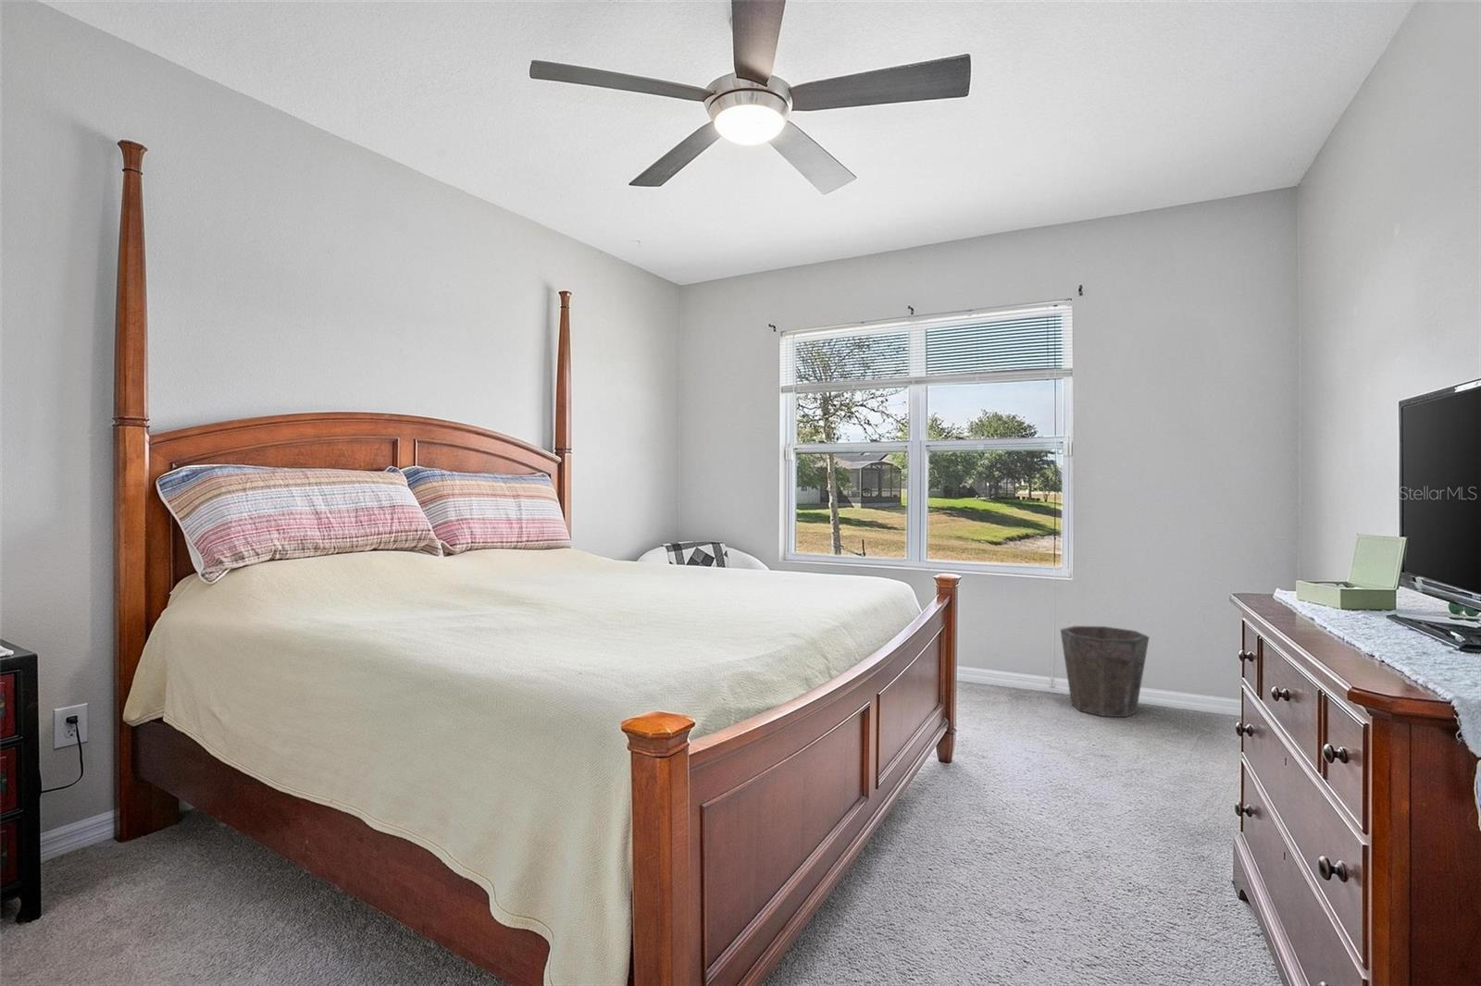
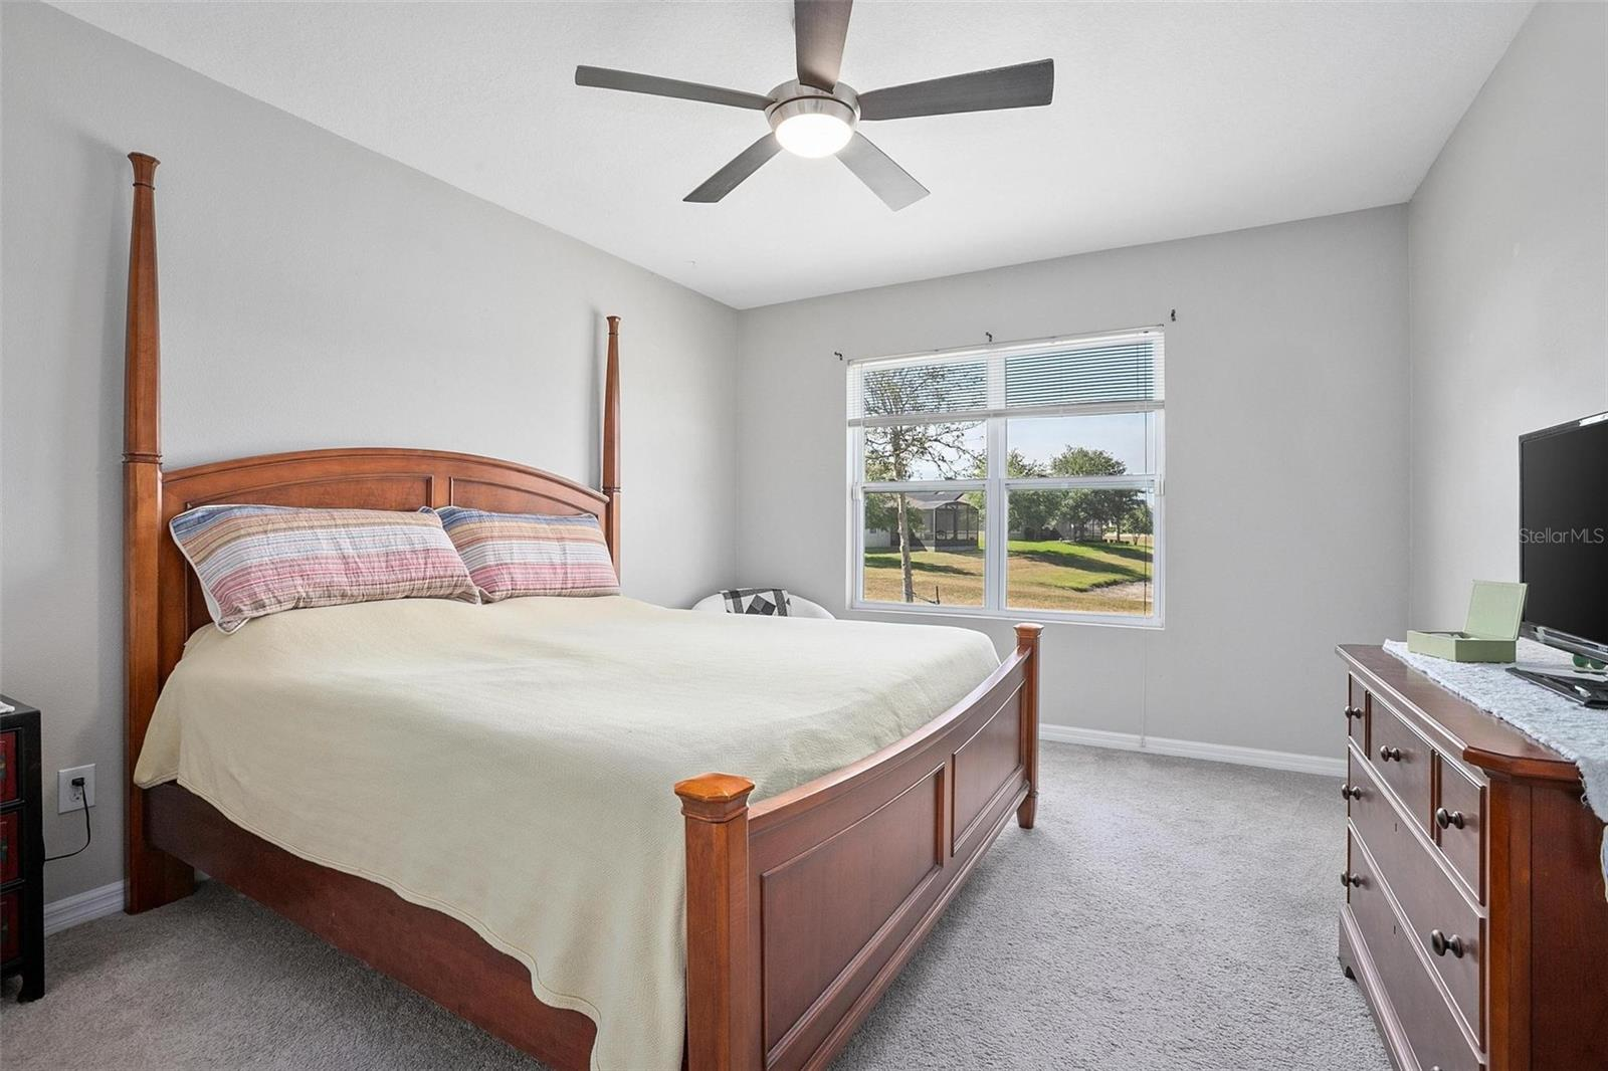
- waste bin (1103, 670)
